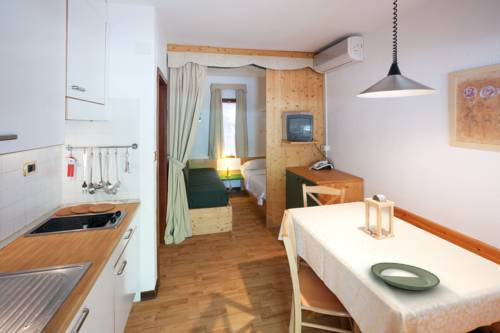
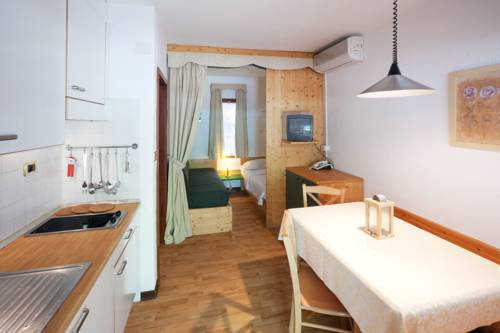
- plate (403, 277)
